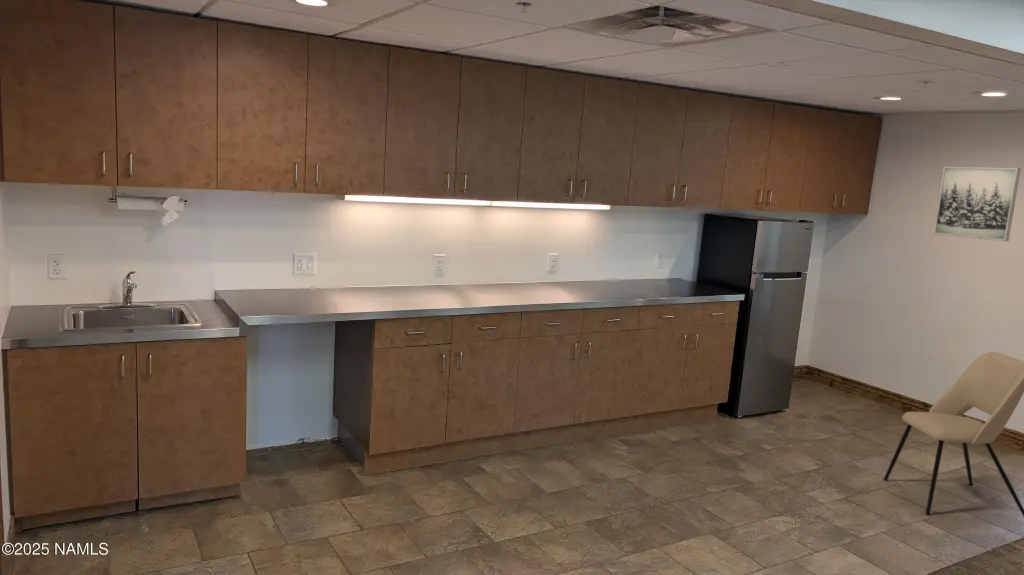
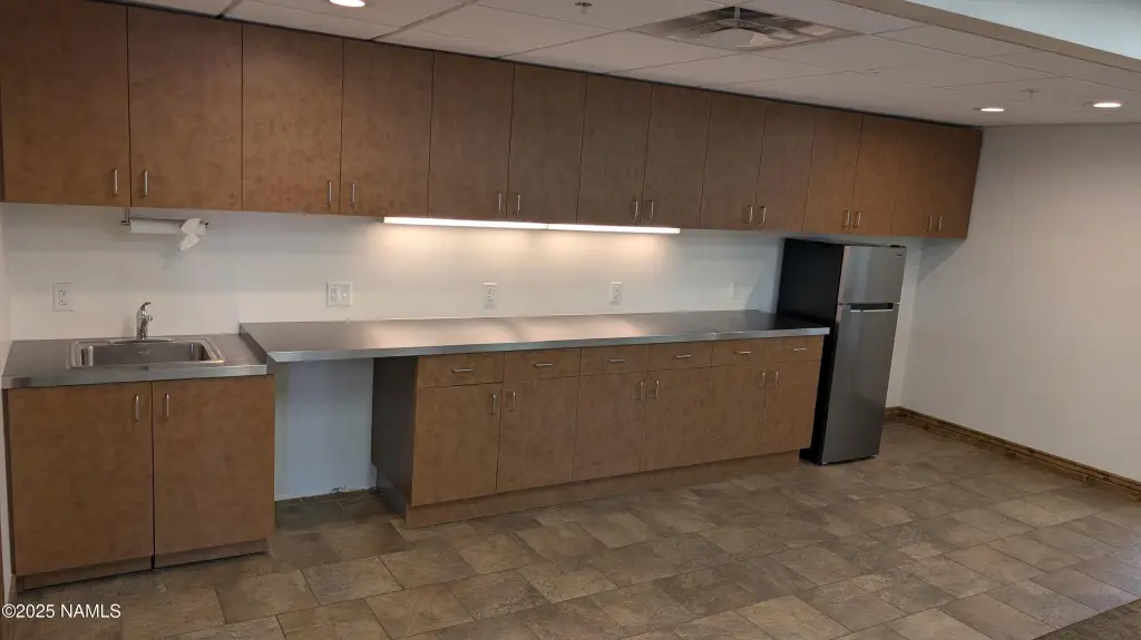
- dining chair (963, 428)
- wall art (975, 202)
